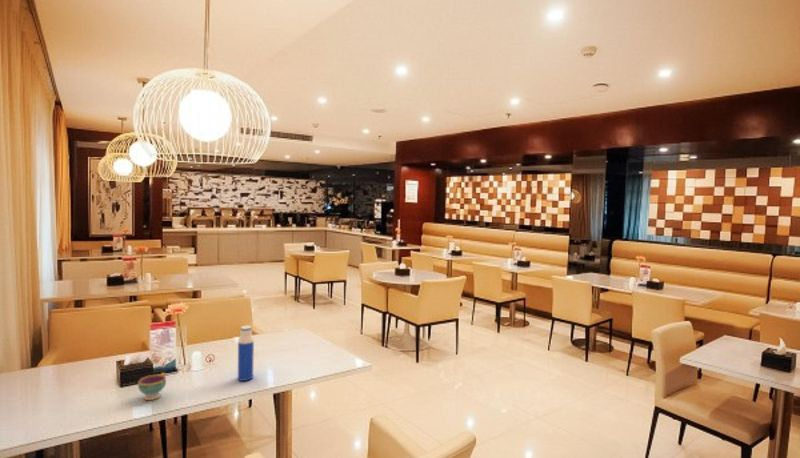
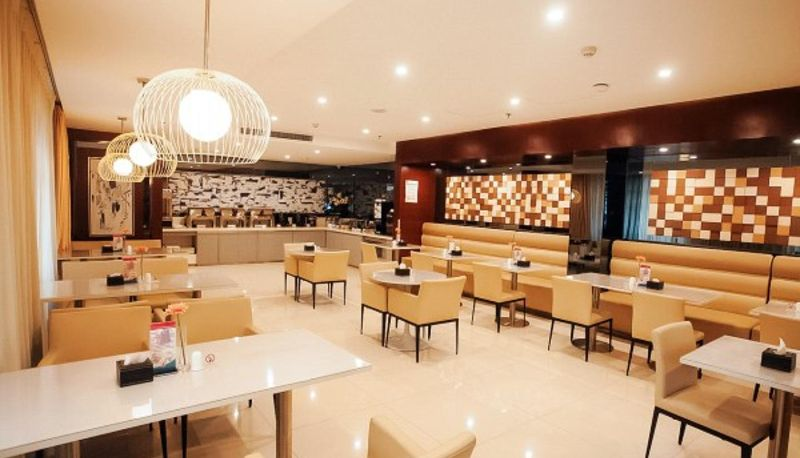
- teacup (154, 387)
- water bottle (245, 352)
